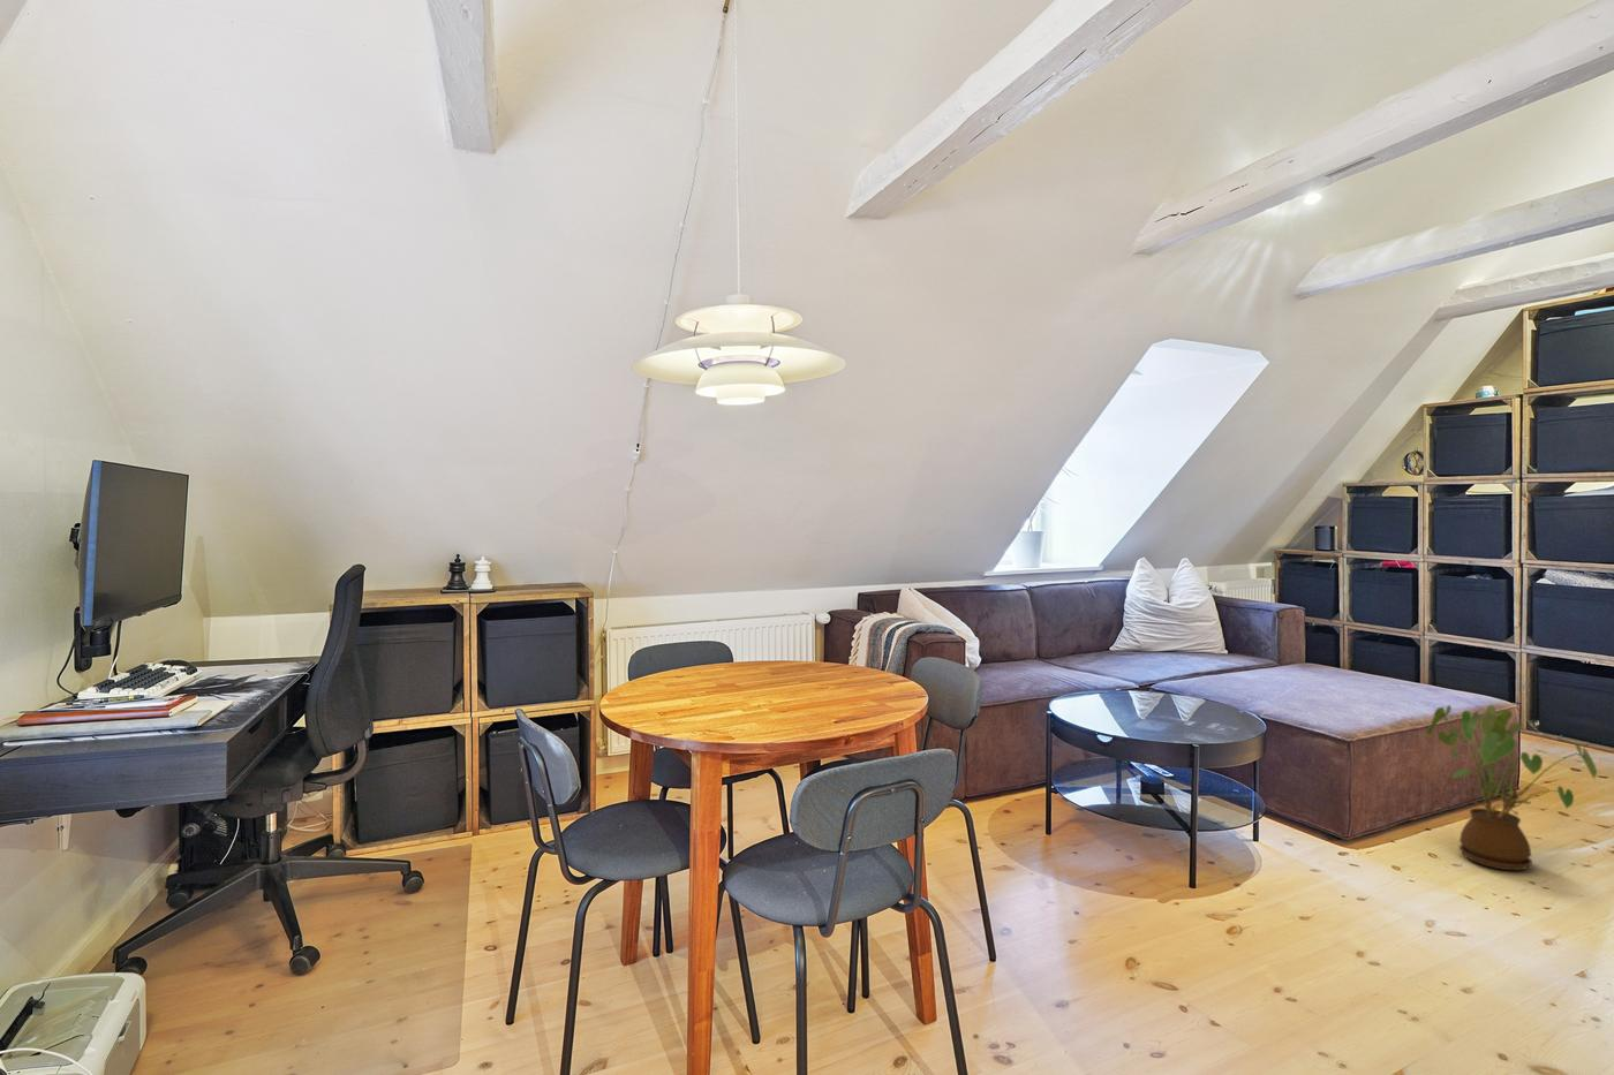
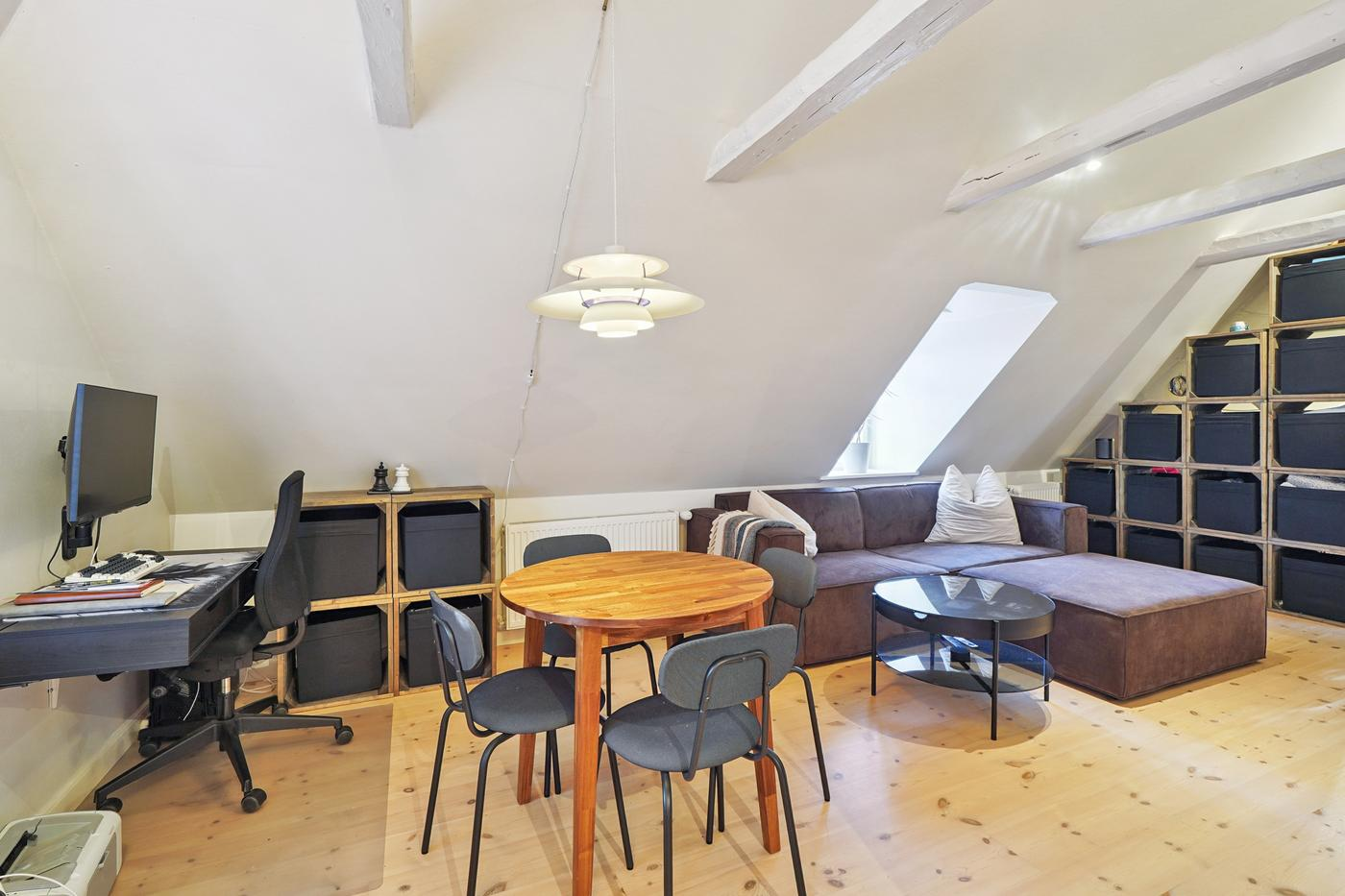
- house plant (1505, 786)
